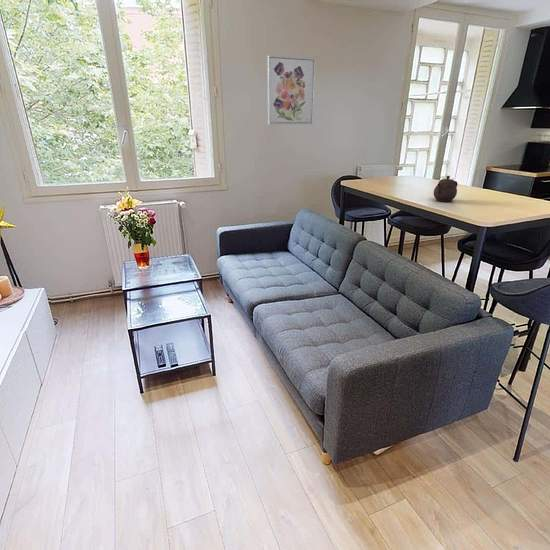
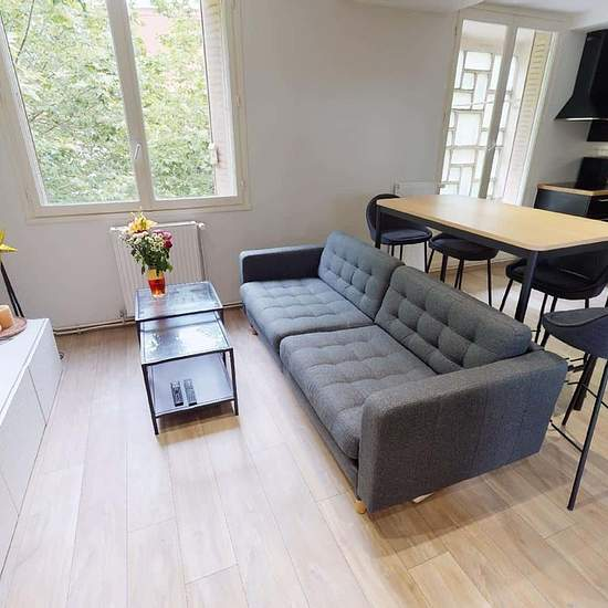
- wall art (291, 91)
- teapot (446, 188)
